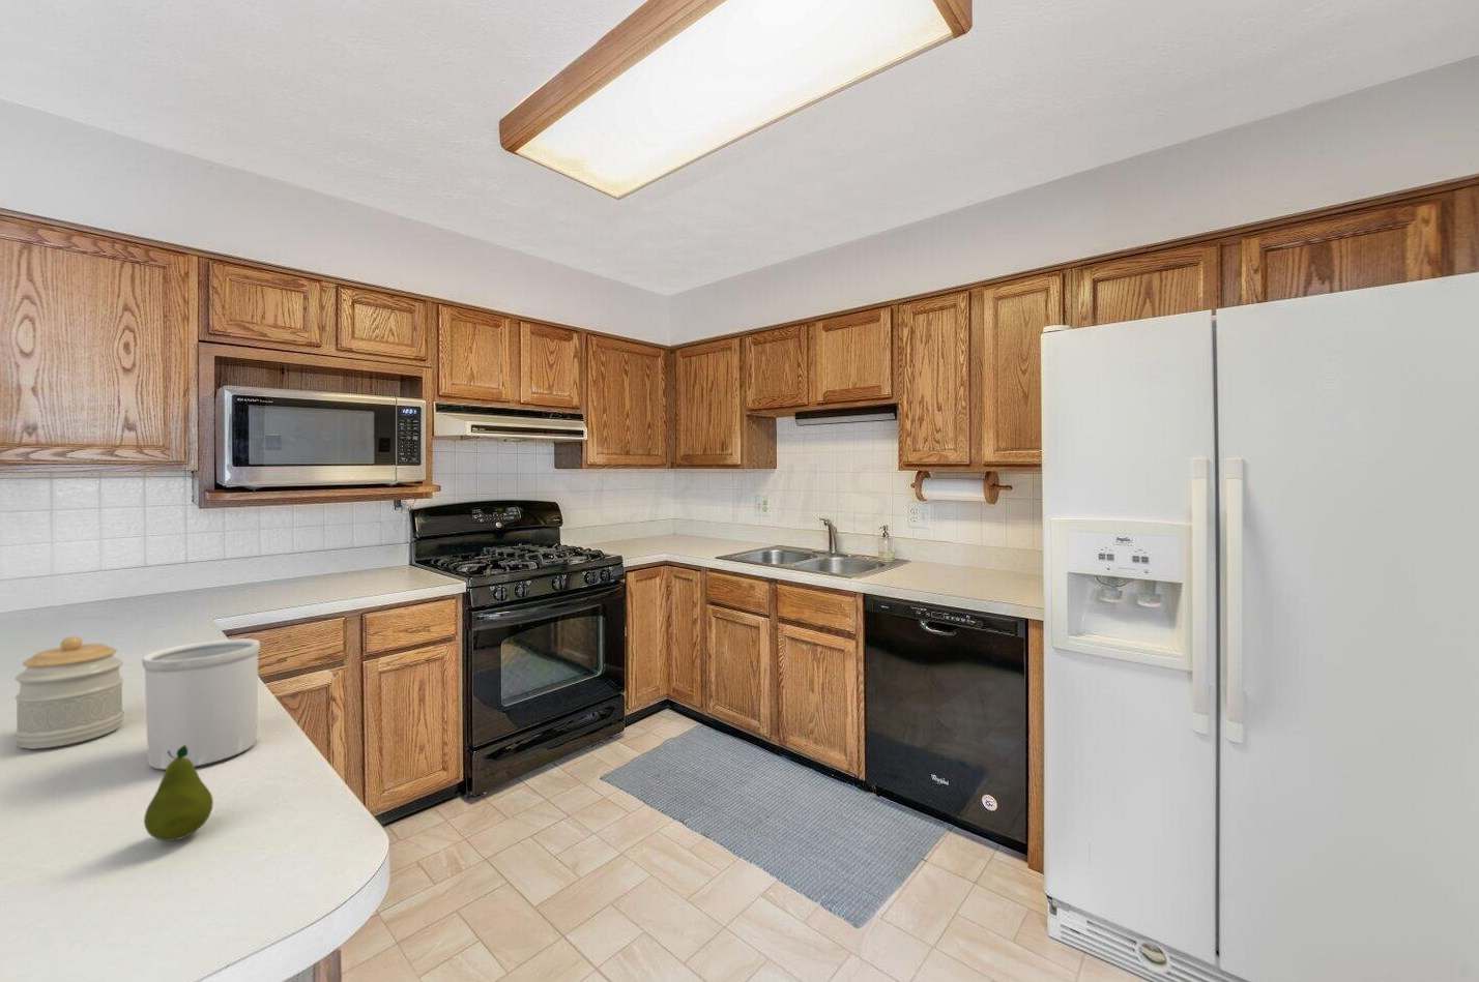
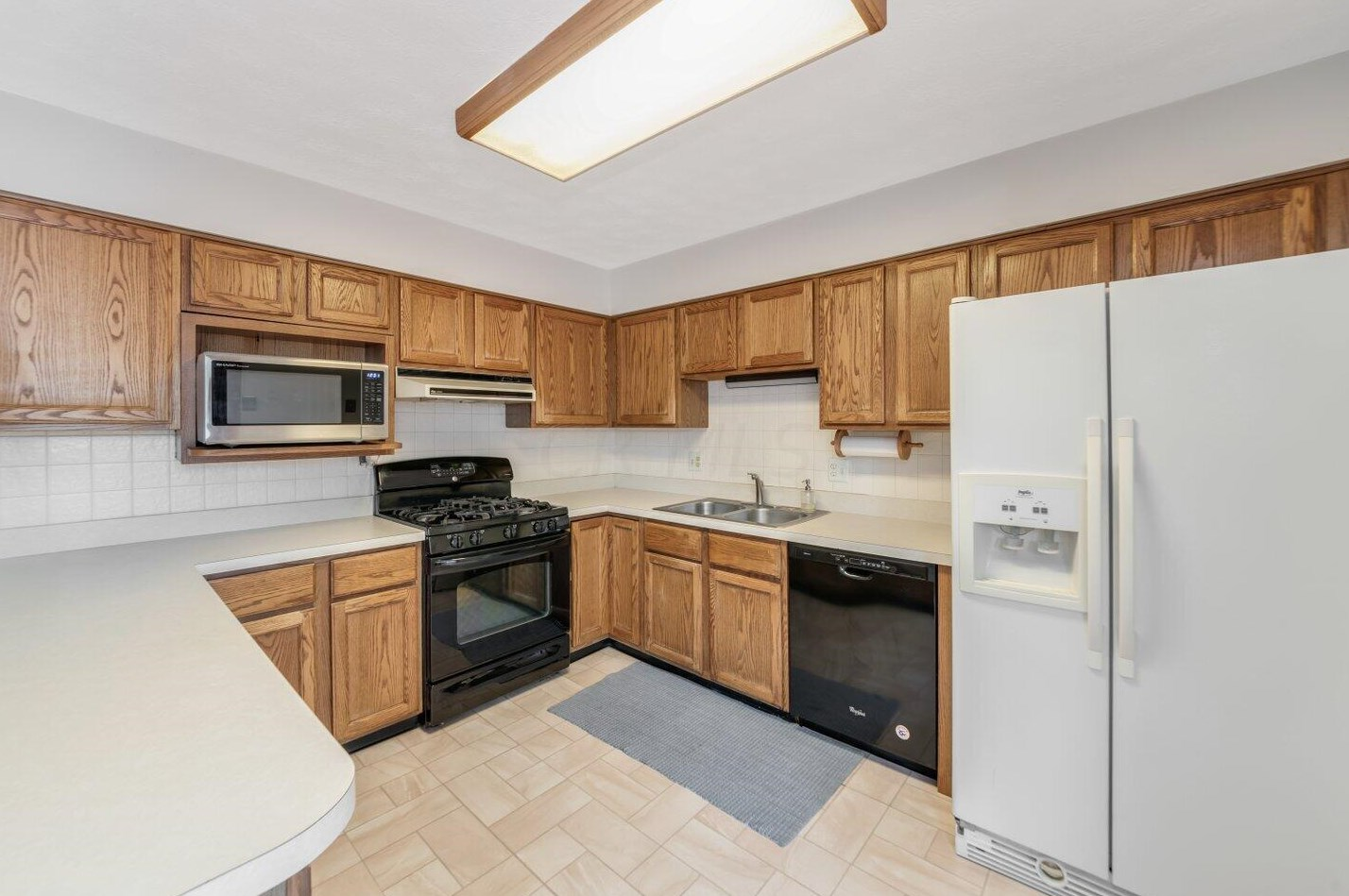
- utensil holder (204, 699)
- fruit (179, 790)
- jar (71, 685)
